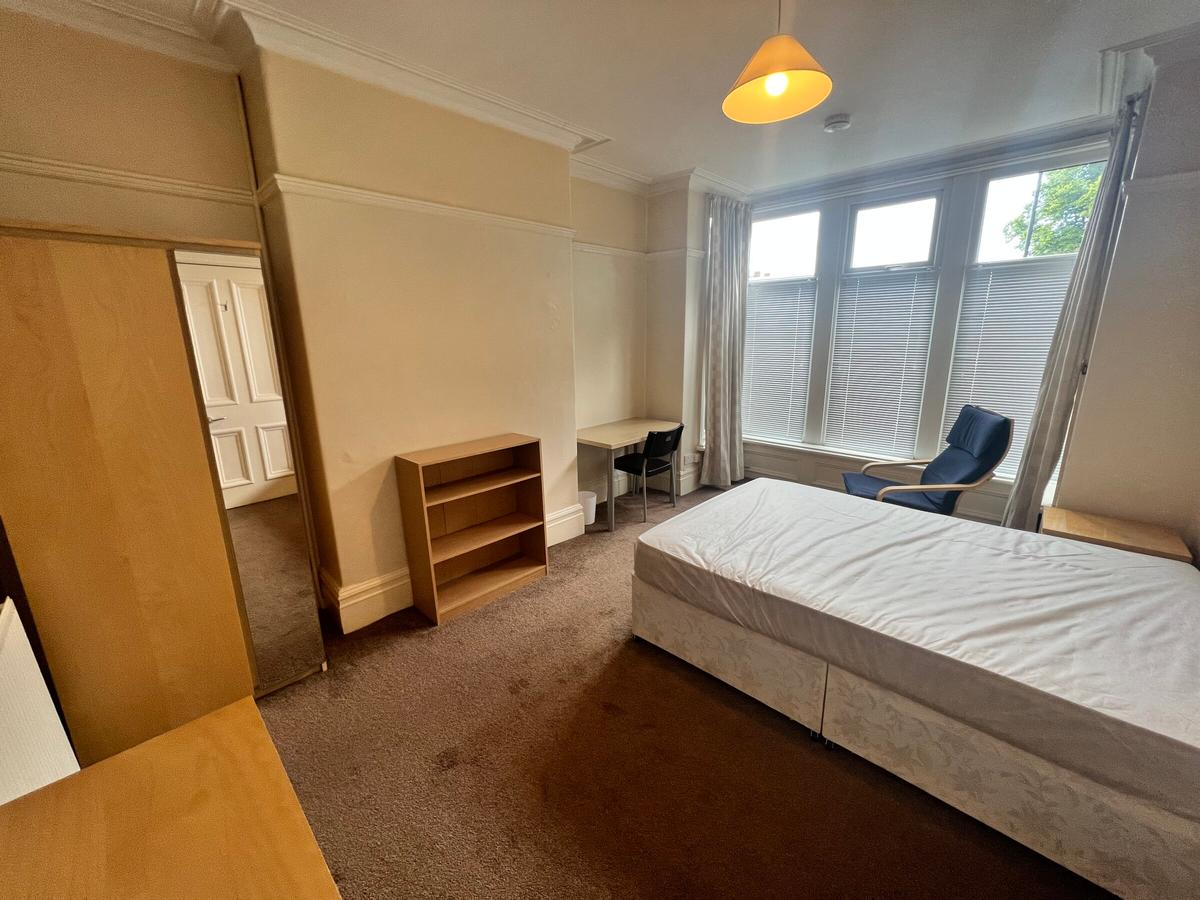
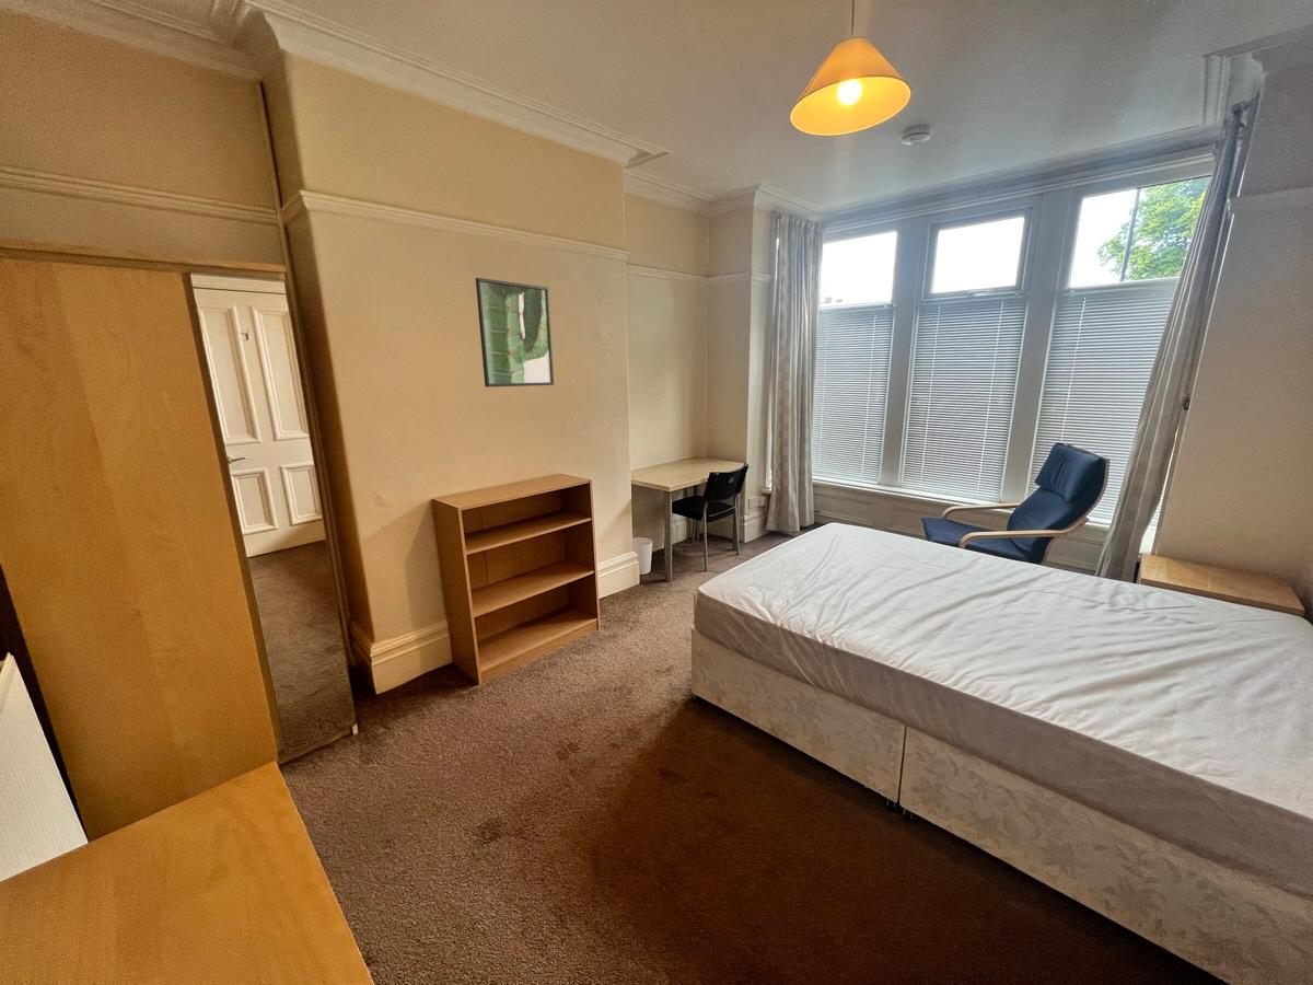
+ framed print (518, 335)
